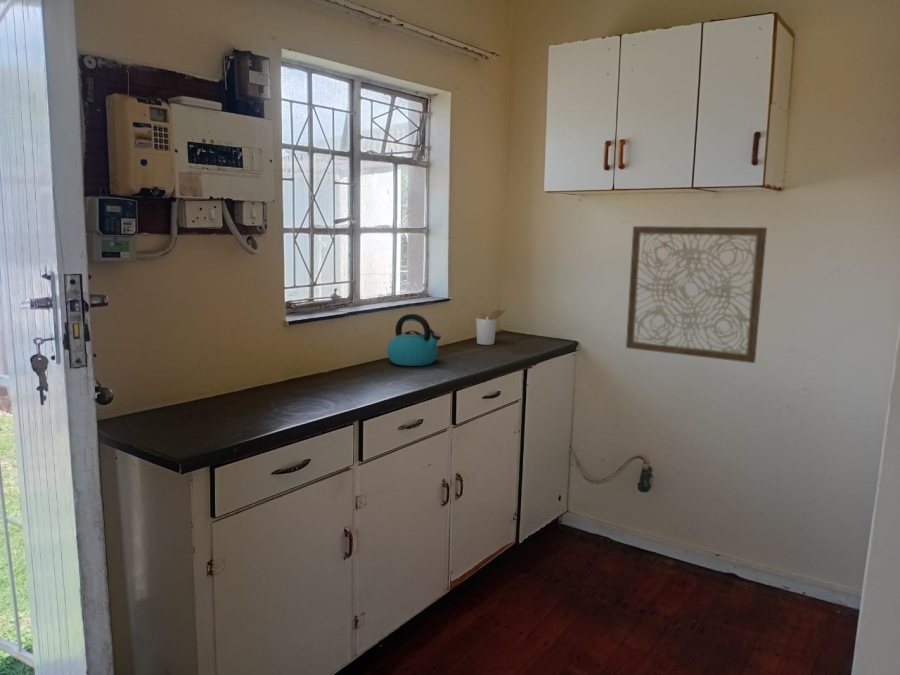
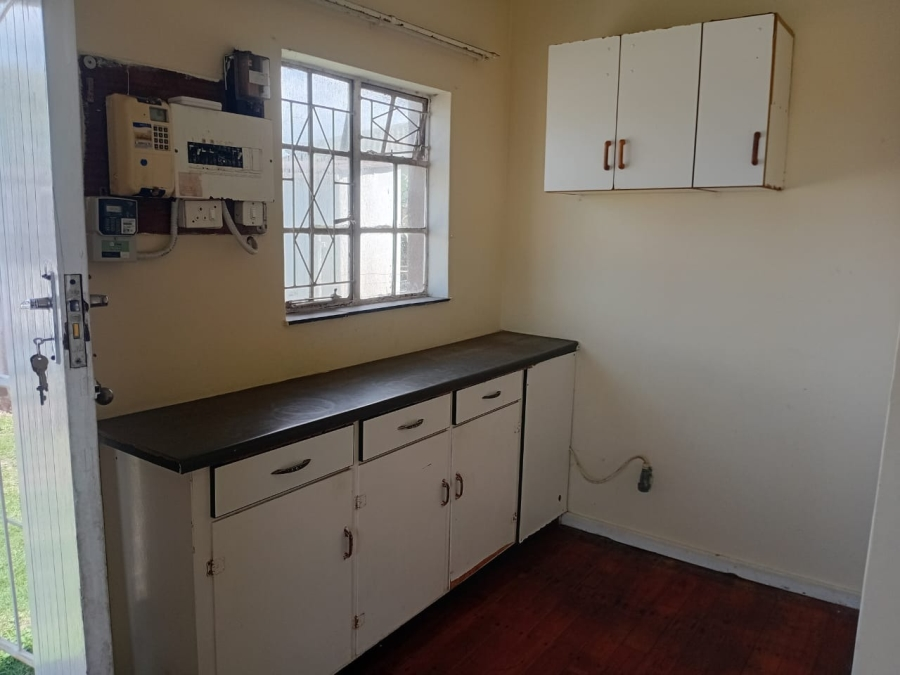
- wall art (686, 292)
- kettle (415, 338)
- utensil holder (490, 325)
